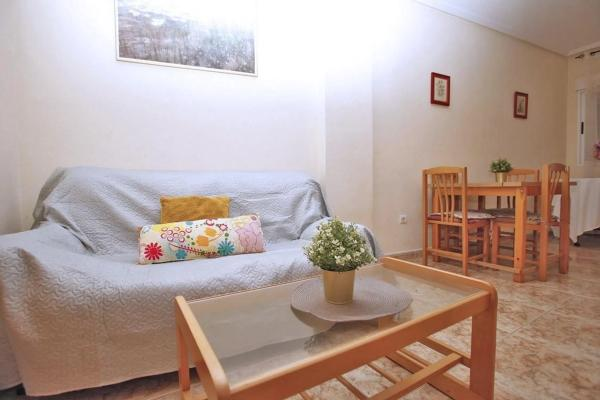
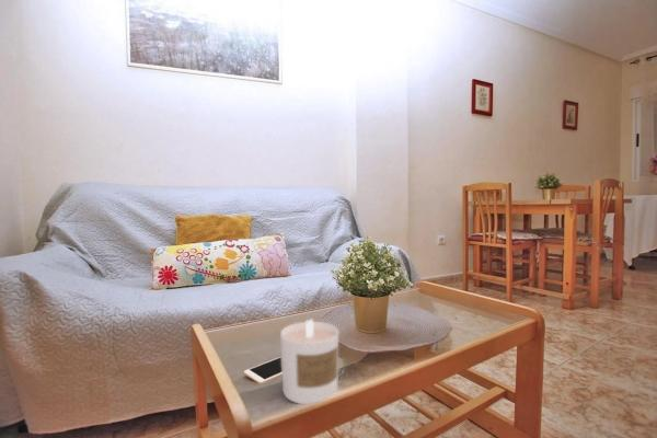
+ cell phone (278, 366)
+ candle (310, 354)
